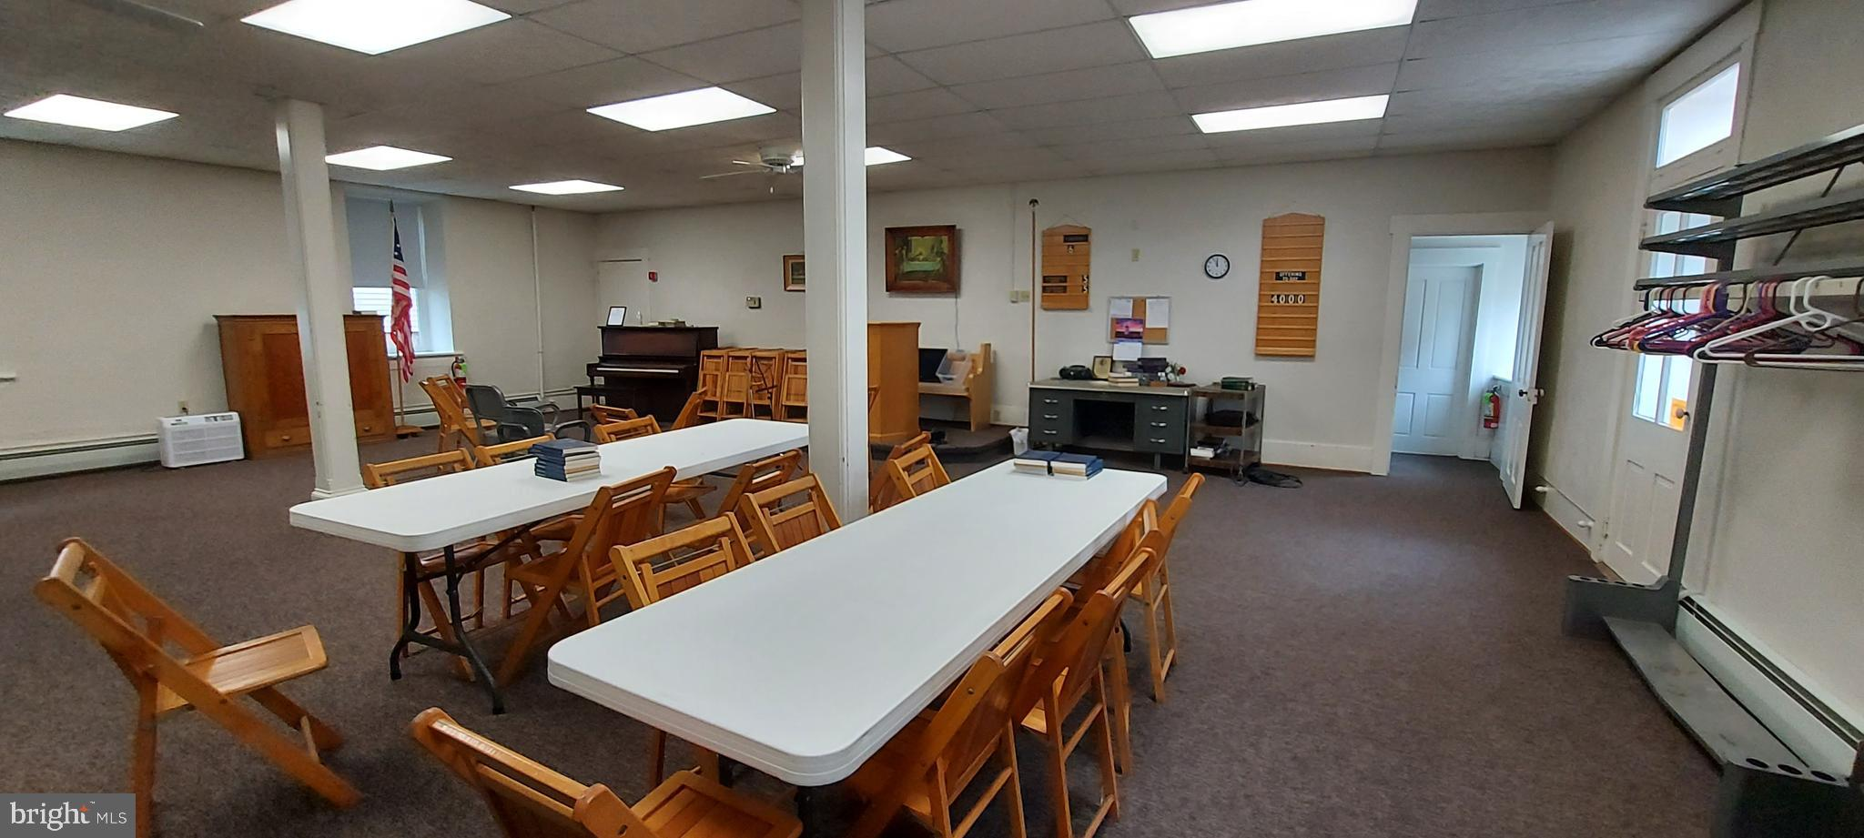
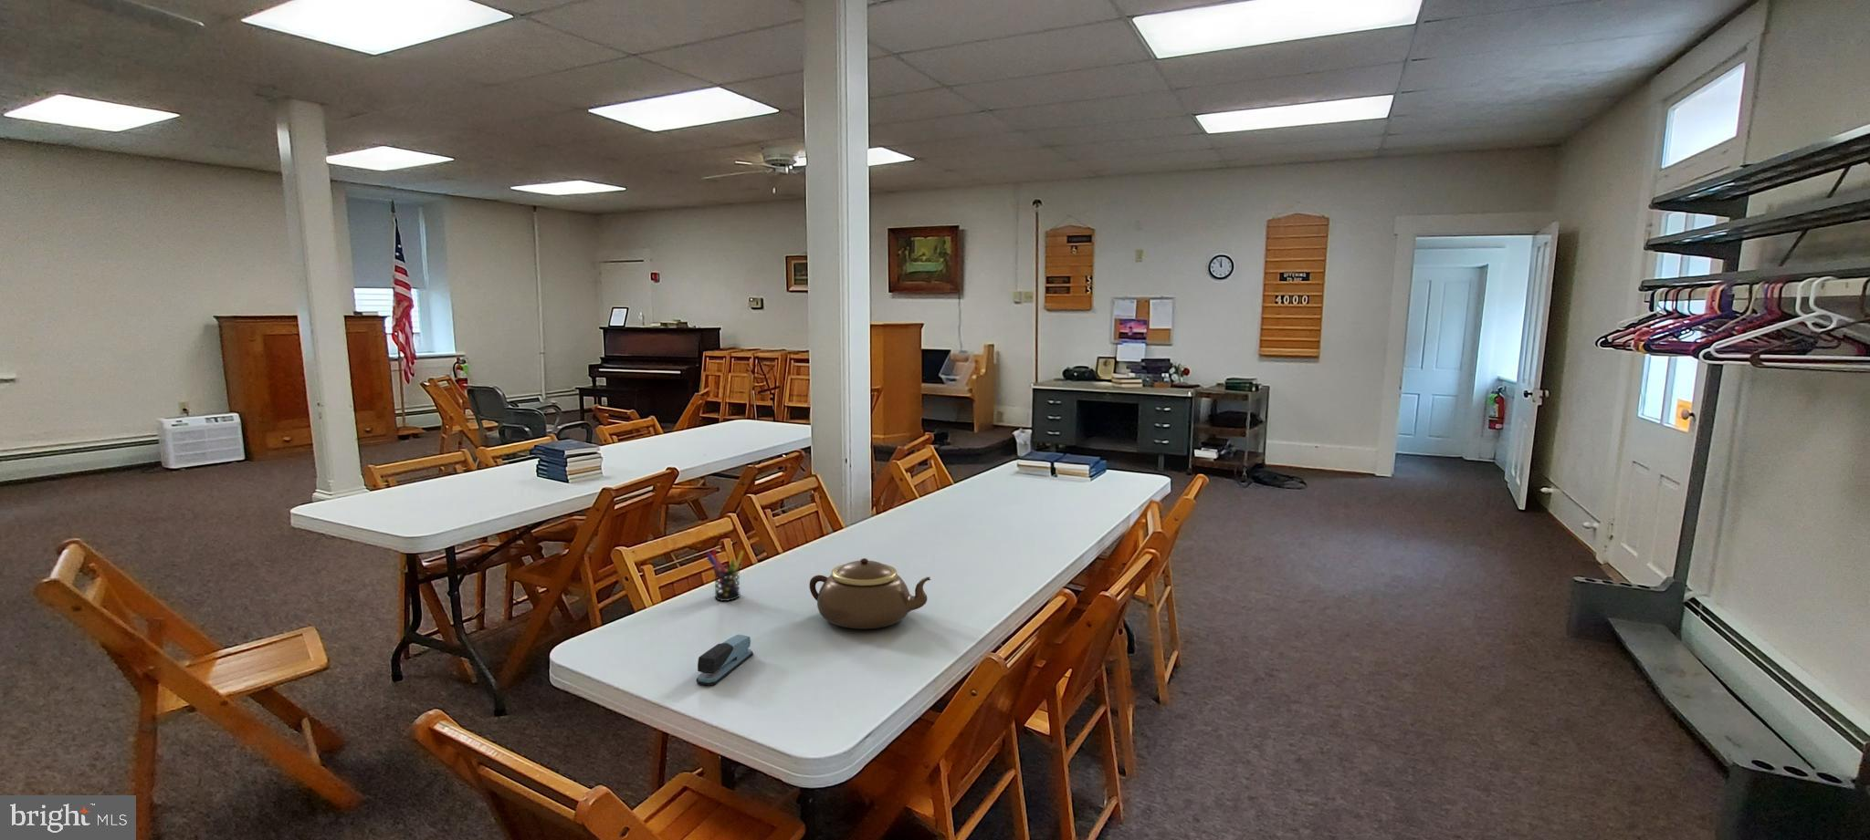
+ teapot (867, 587)
+ pen holder (726, 573)
+ stapler (725, 655)
